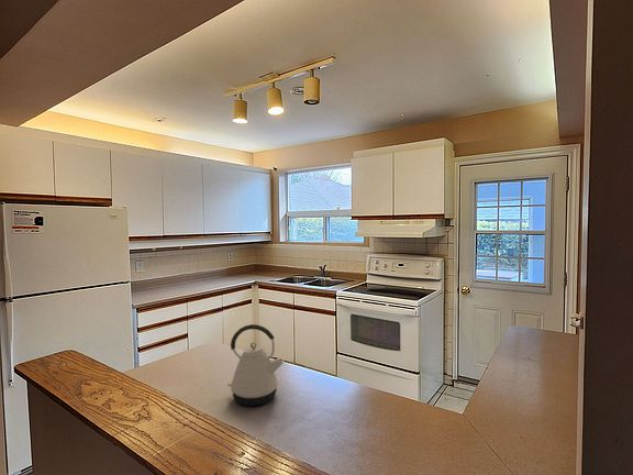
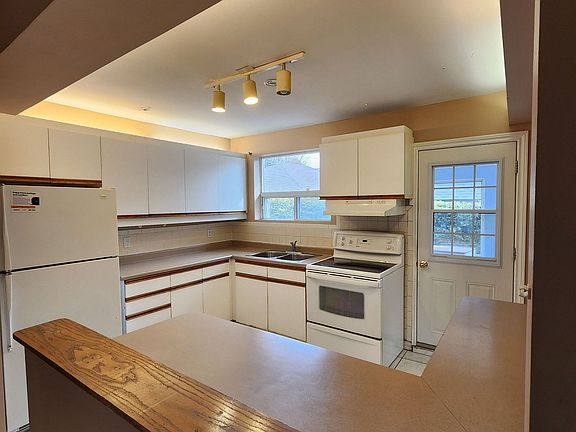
- kettle (255, 361)
